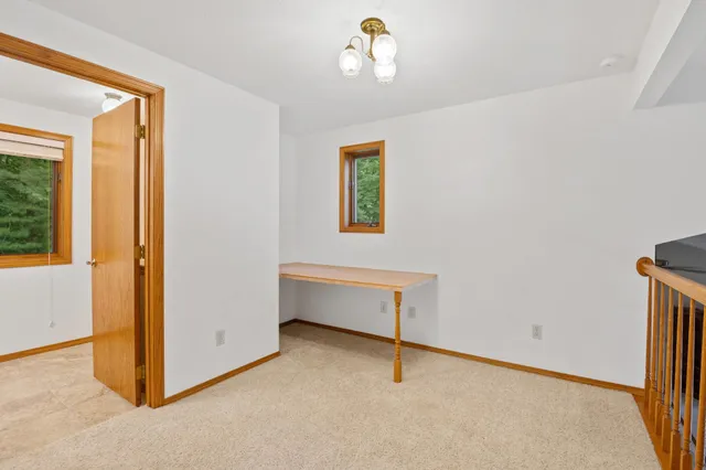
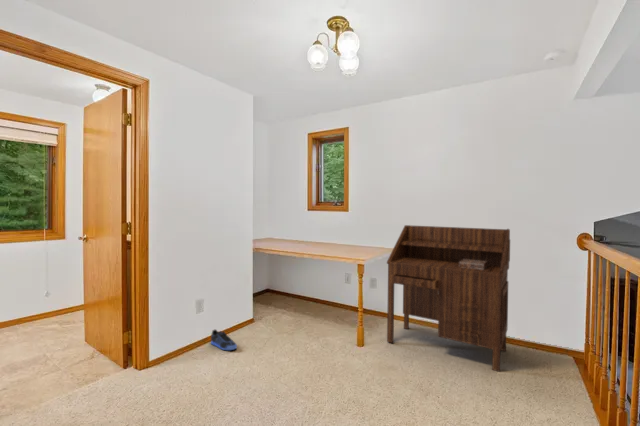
+ sneaker (223, 339)
+ desk (444, 288)
